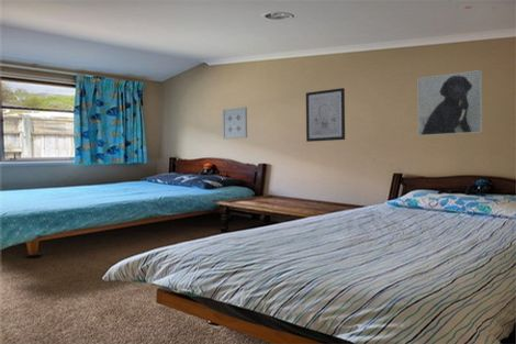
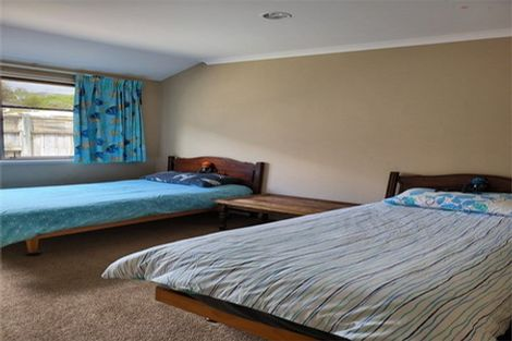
- wall art (324, 115)
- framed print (448, 103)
- wall art (234, 123)
